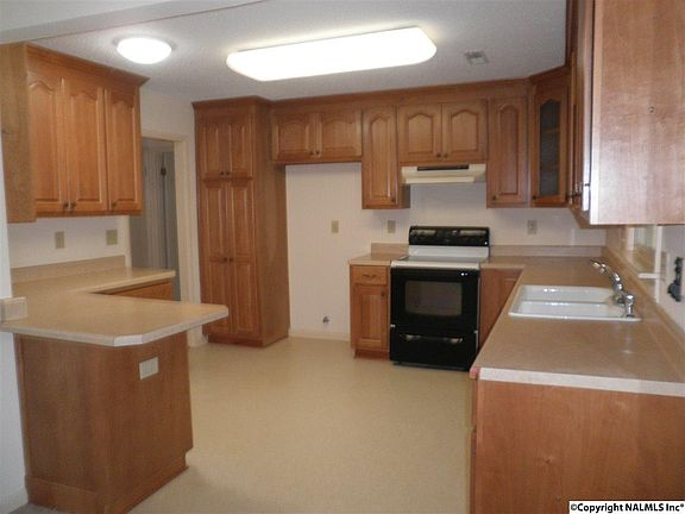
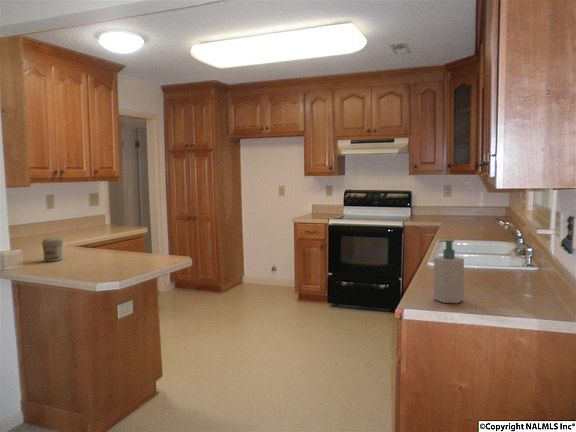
+ jar (52, 249)
+ soap bottle (448, 270)
